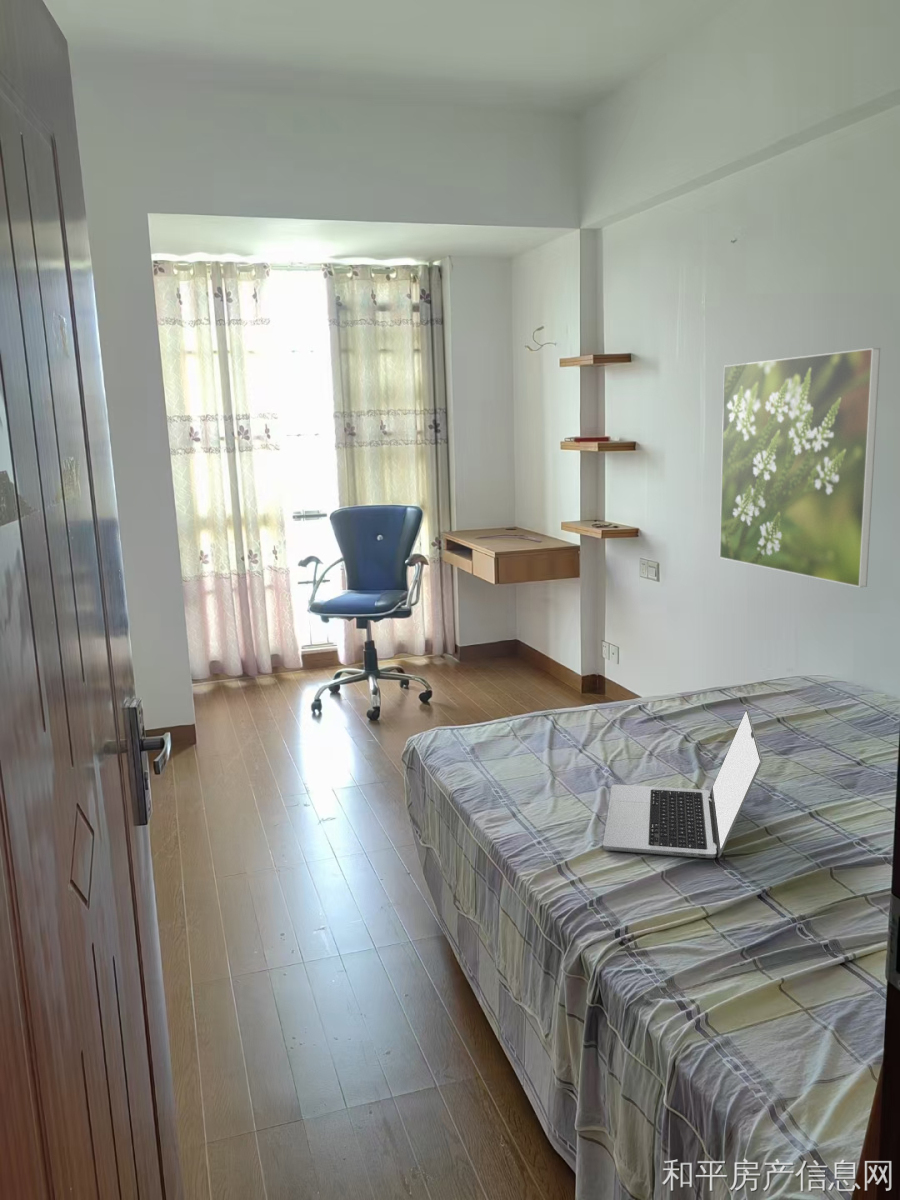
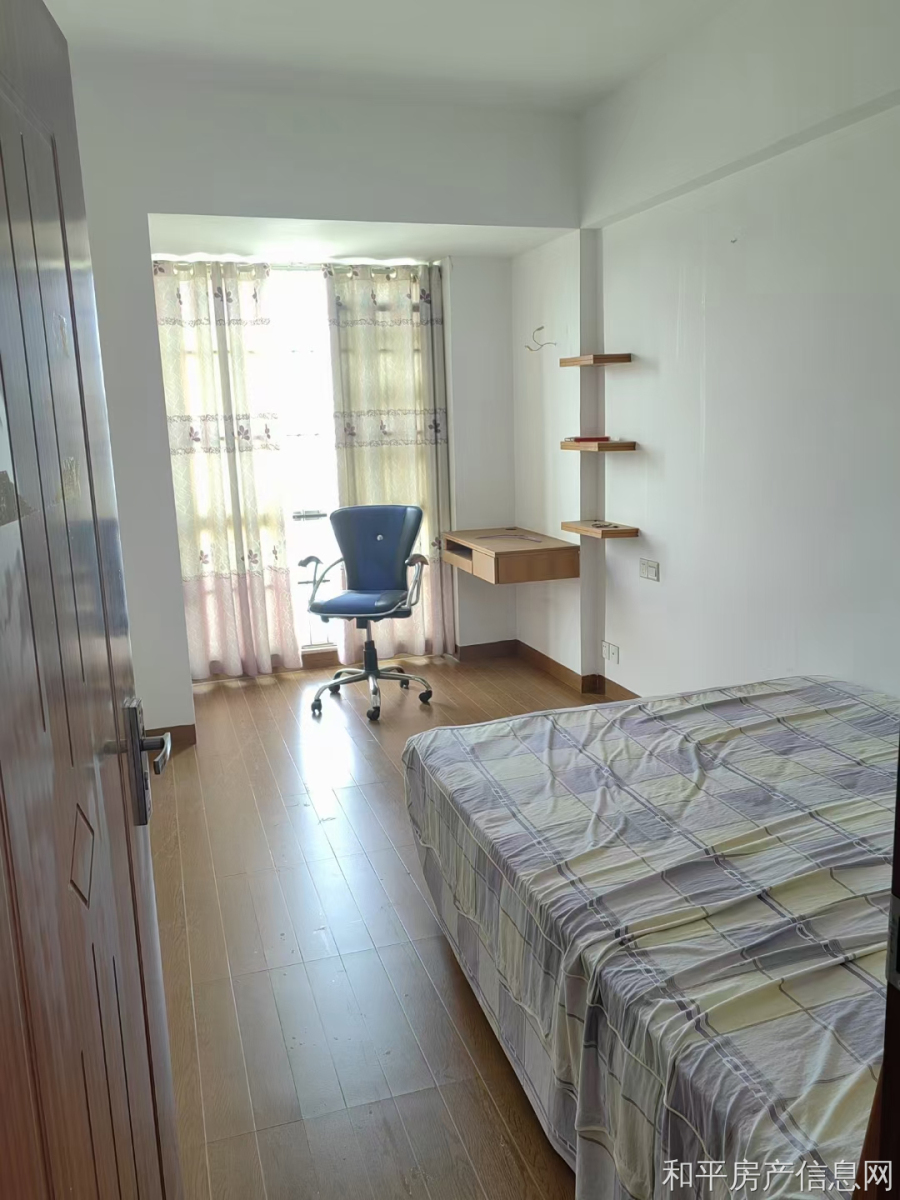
- laptop (679, 788)
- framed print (789, 466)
